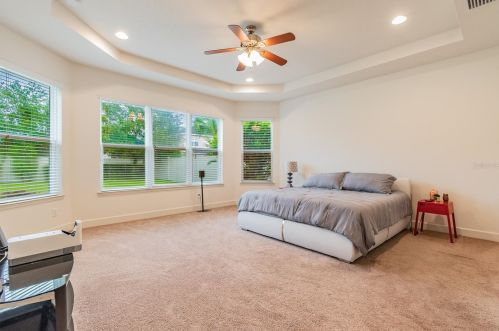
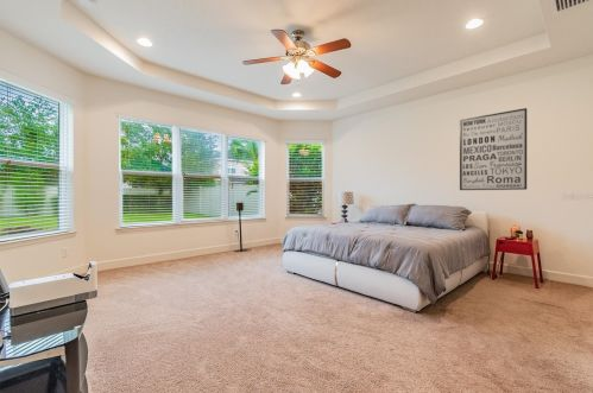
+ wall art (491, 152)
